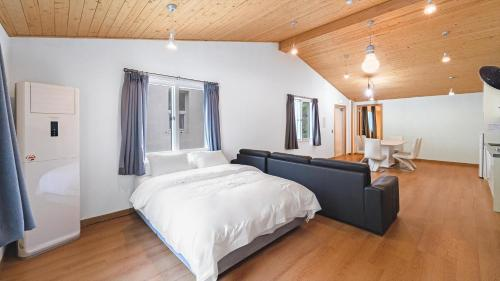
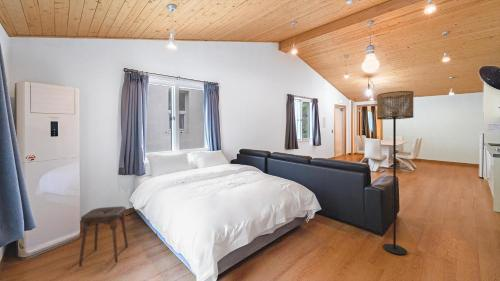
+ stool (110, 229)
+ floor lamp (394, 172)
